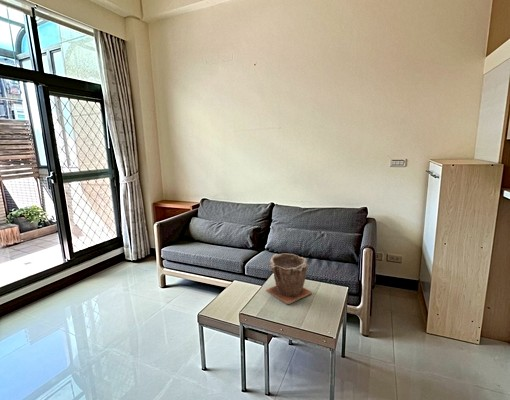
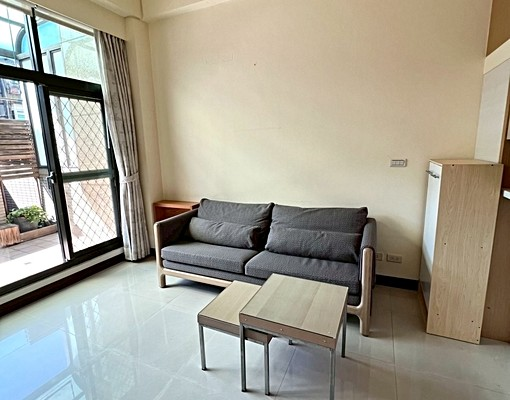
- plant pot (288, 275)
